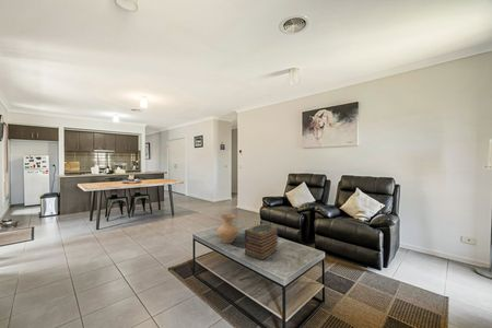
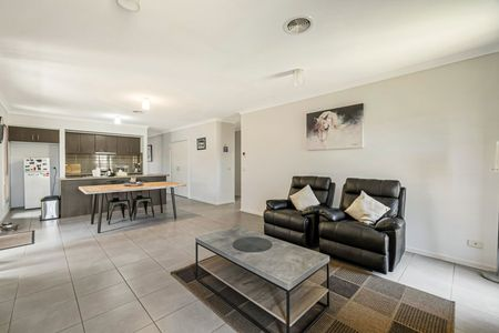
- vase (227, 227)
- book stack (261, 239)
